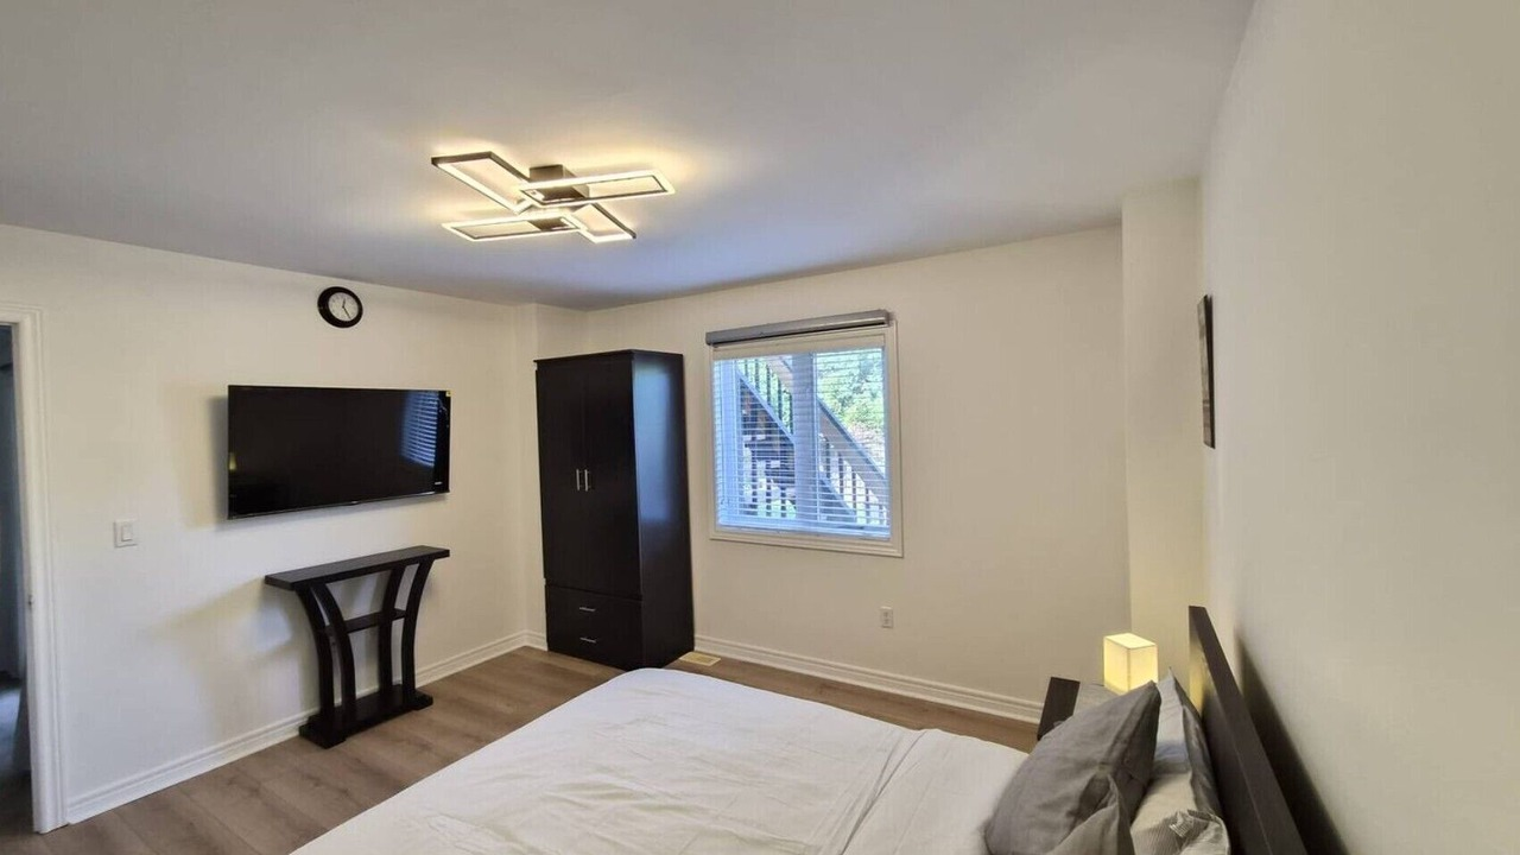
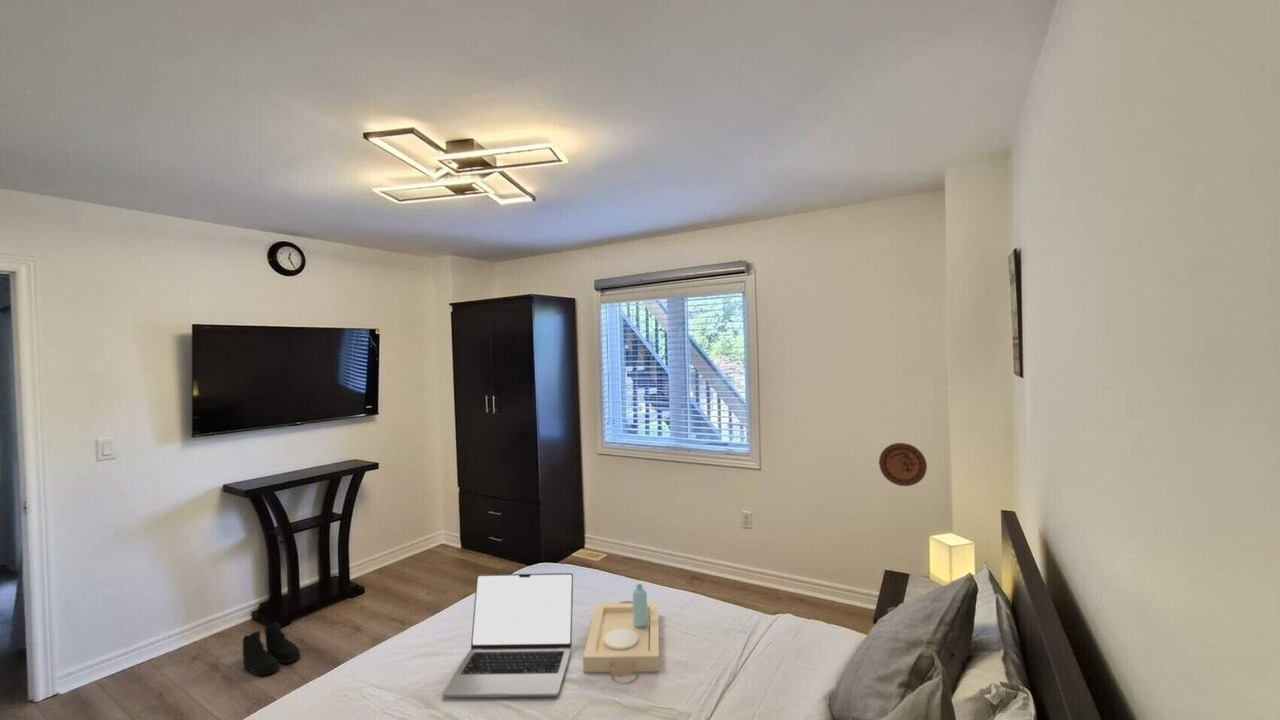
+ decorative plate (902, 464)
+ laptop (513, 630)
+ serving tray (623, 616)
+ boots (270, 645)
